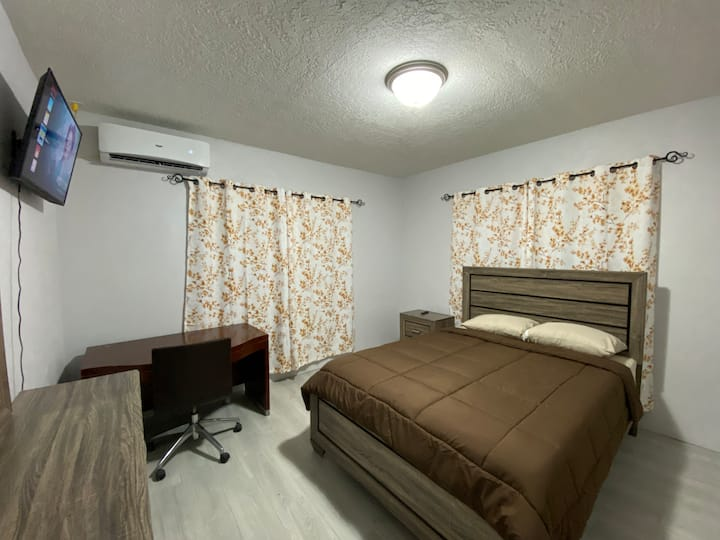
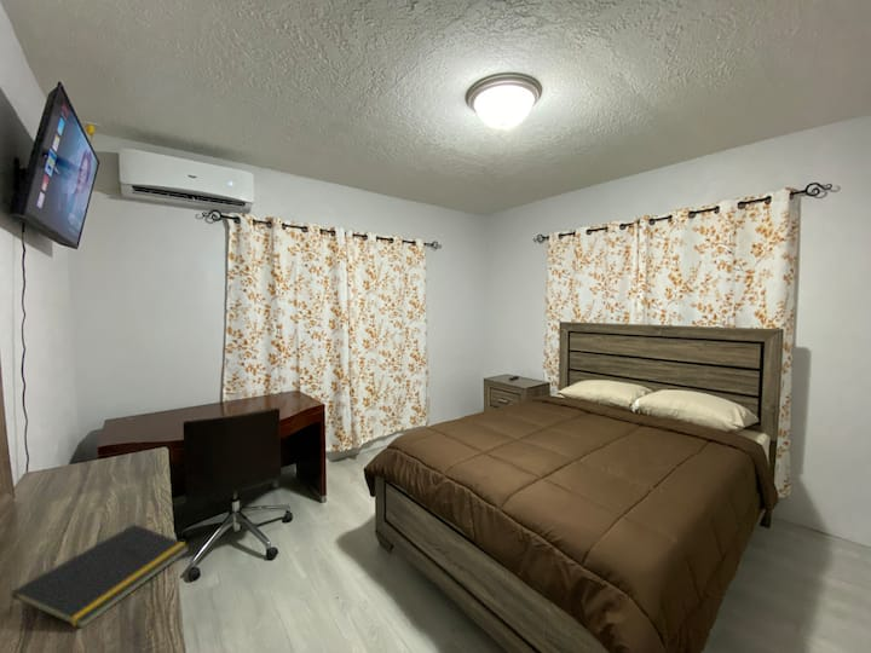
+ notepad (111, 567)
